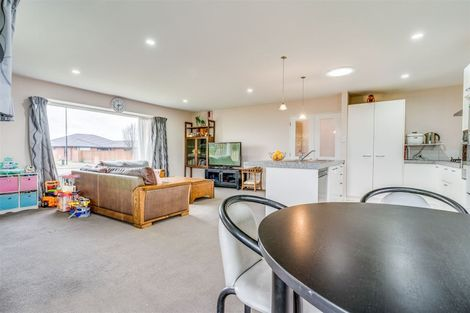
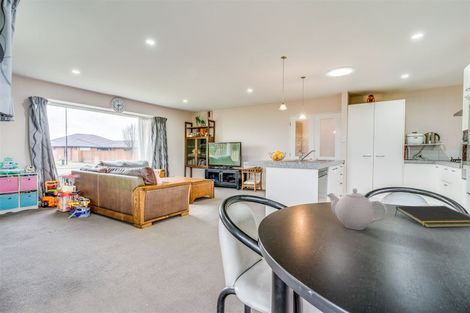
+ notepad (436, 215)
+ teapot (354, 207)
